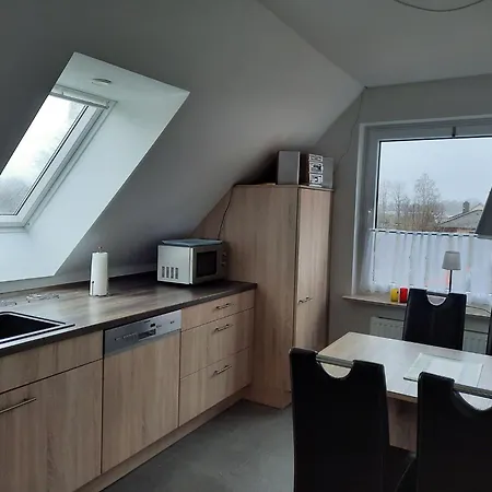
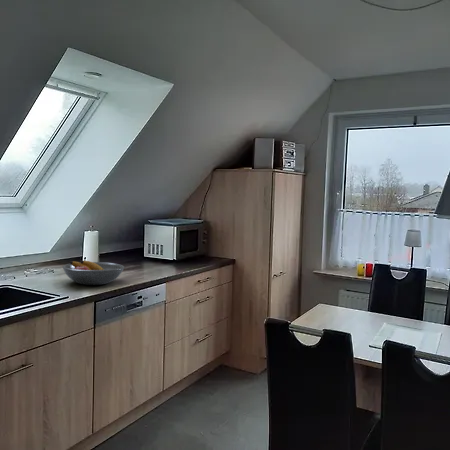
+ fruit bowl (93, 272)
